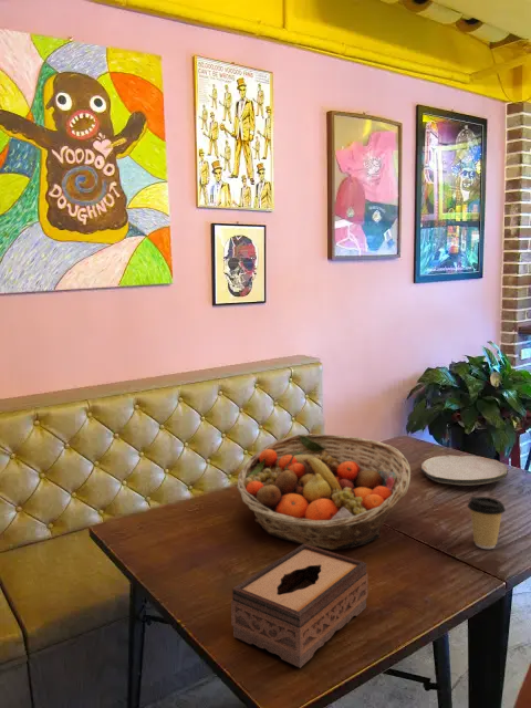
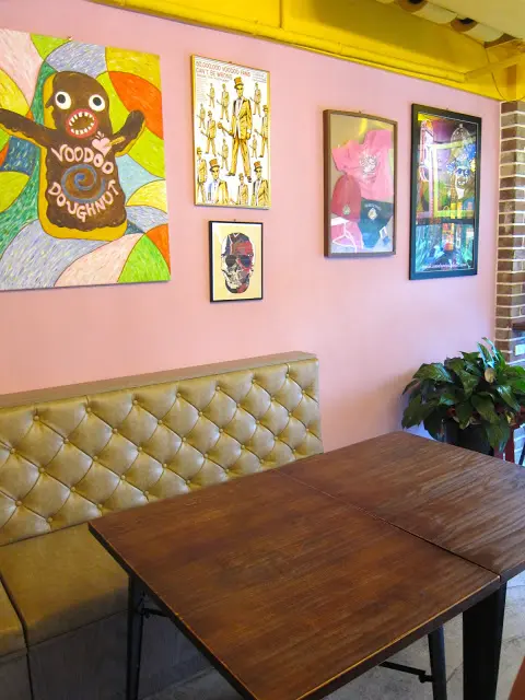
- fruit basket (321, 487)
- coffee cup (486, 522)
- plate (462, 470)
- tissue box (302, 597)
